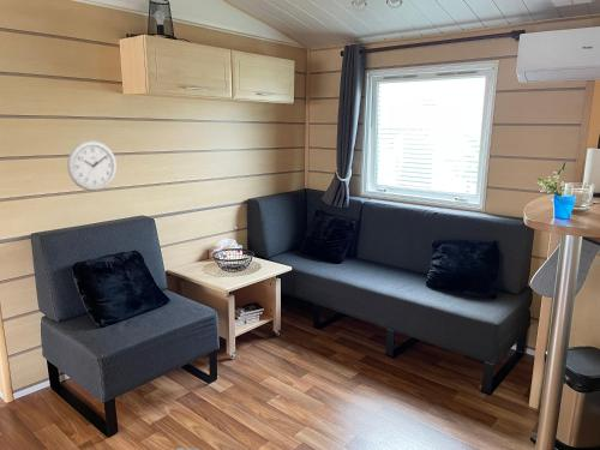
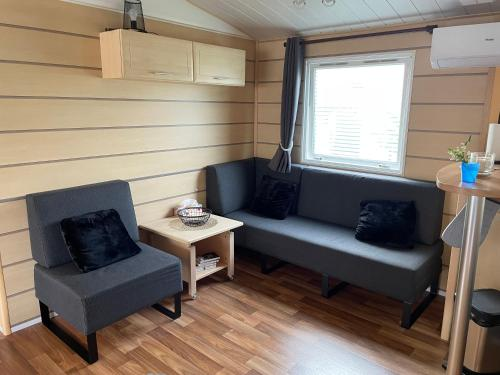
- wall clock (92, 166)
